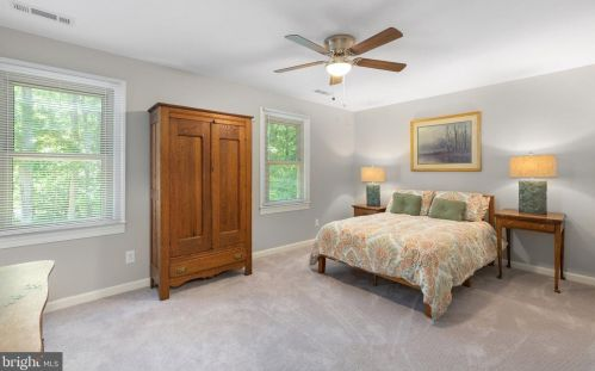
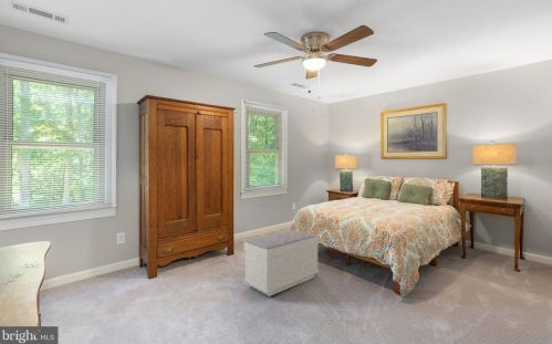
+ bench (282, 259)
